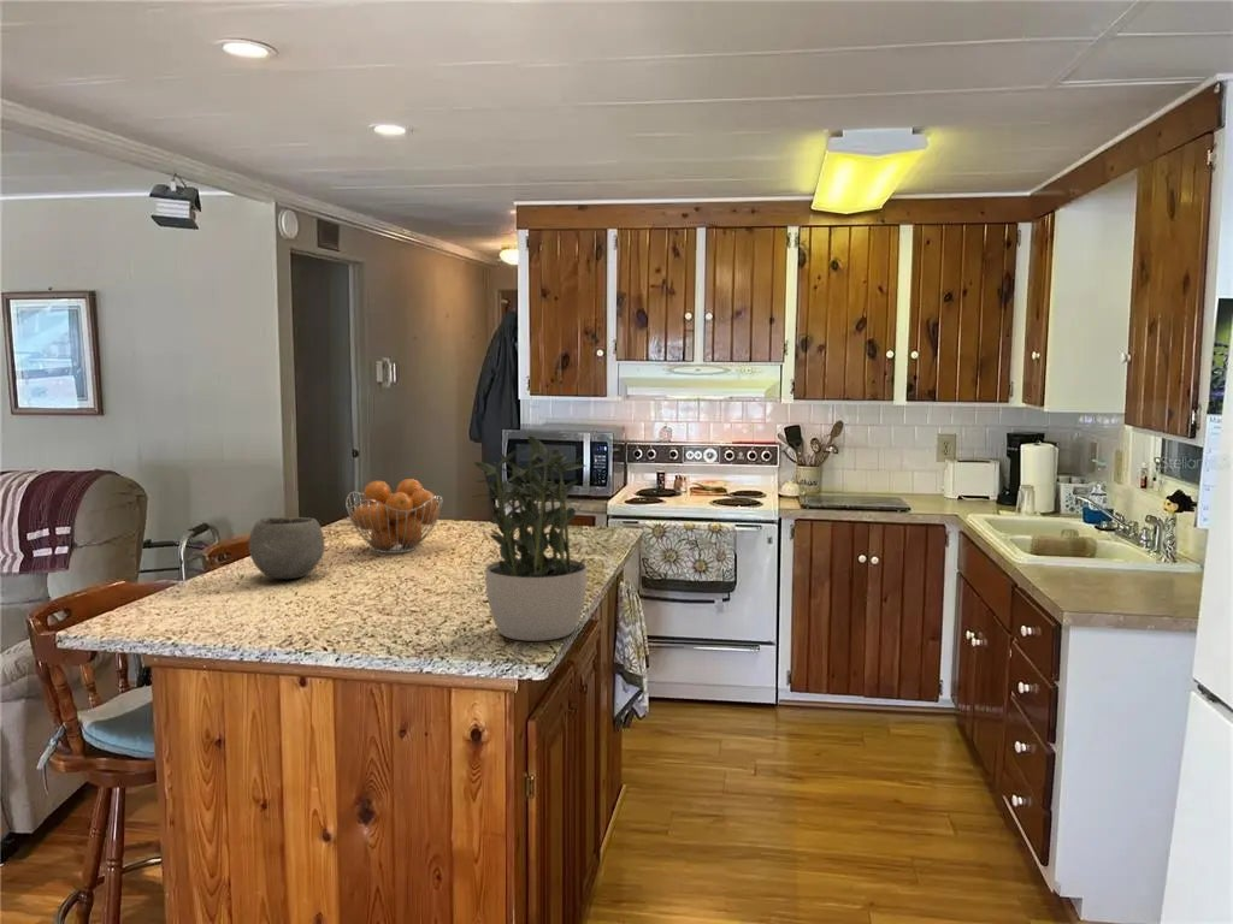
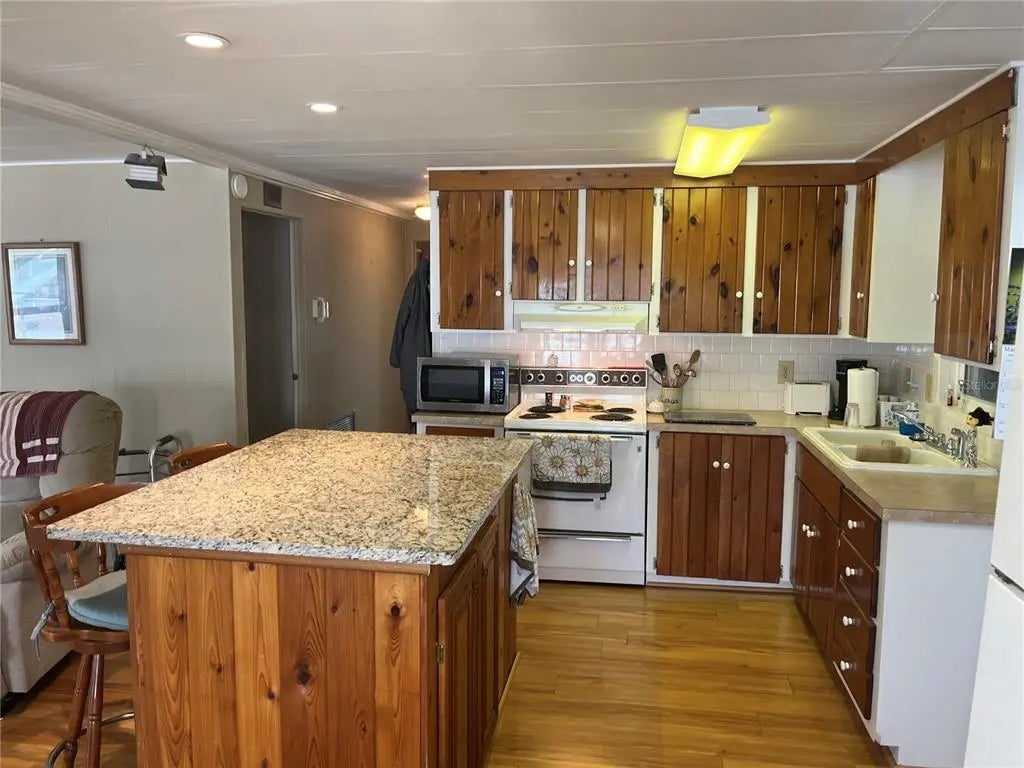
- fruit basket (394, 515)
- bowl (287, 547)
- potted plant (529, 533)
